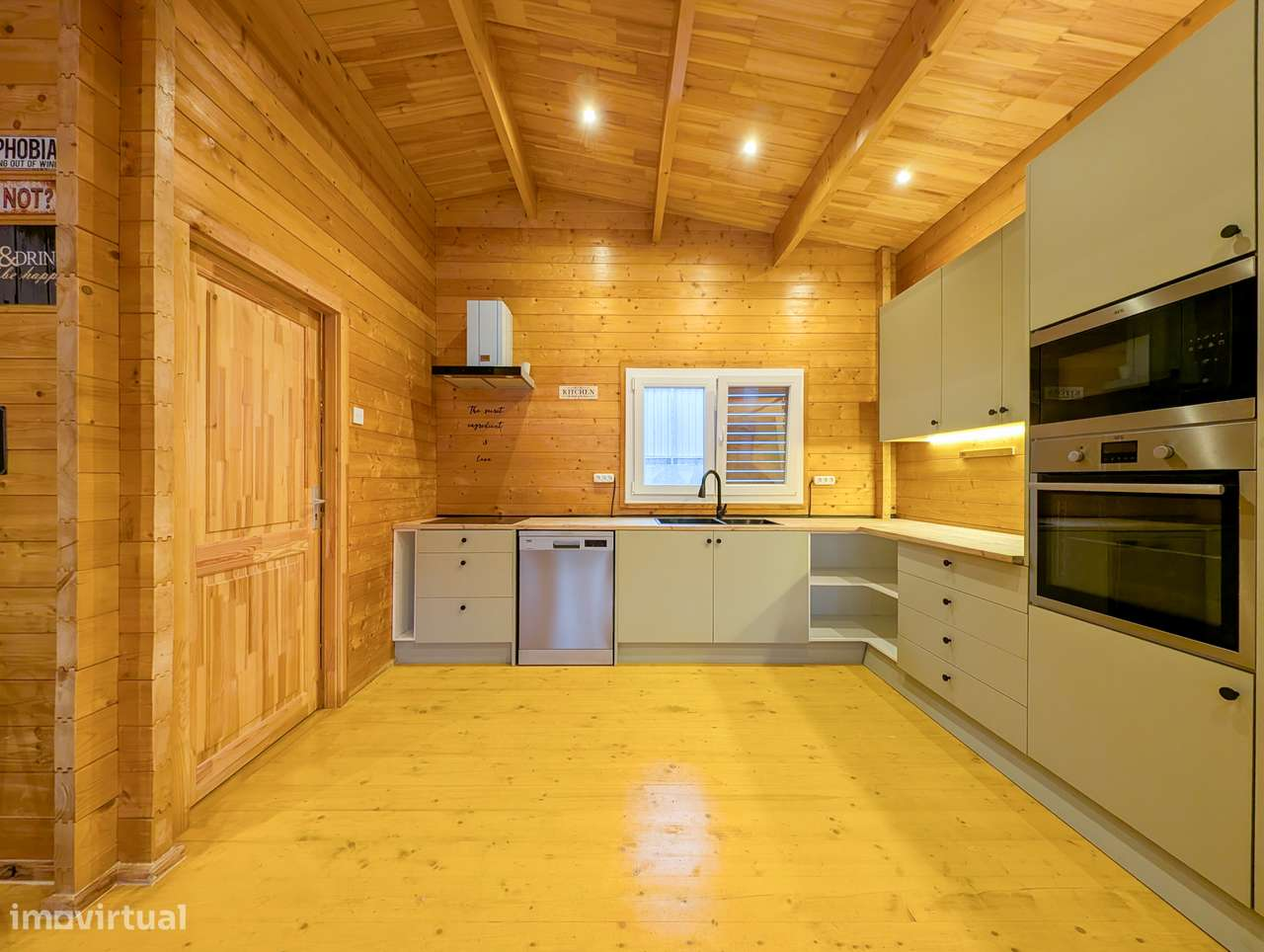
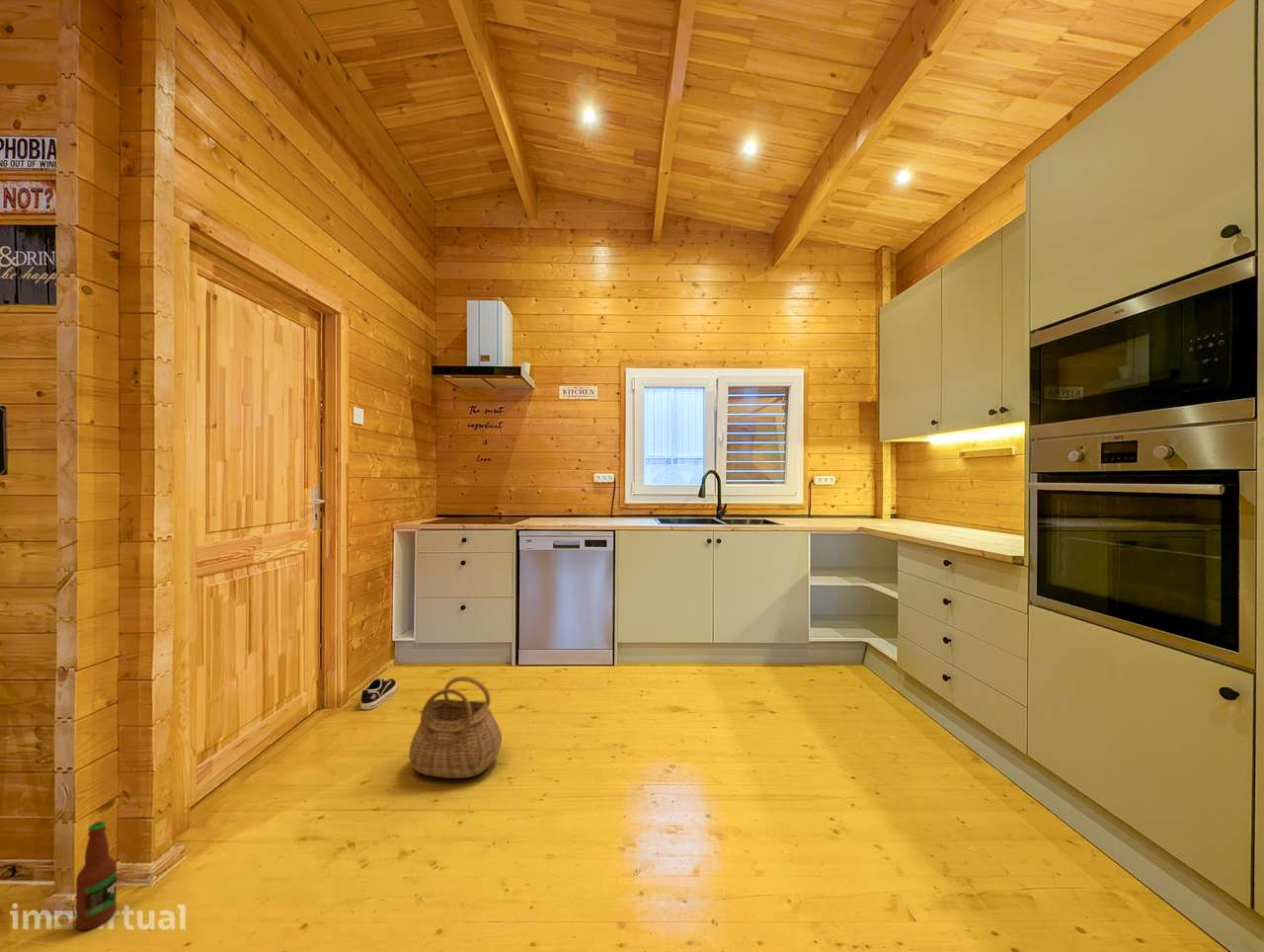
+ shoe (379, 687)
+ bottle (97, 871)
+ basket (456, 724)
